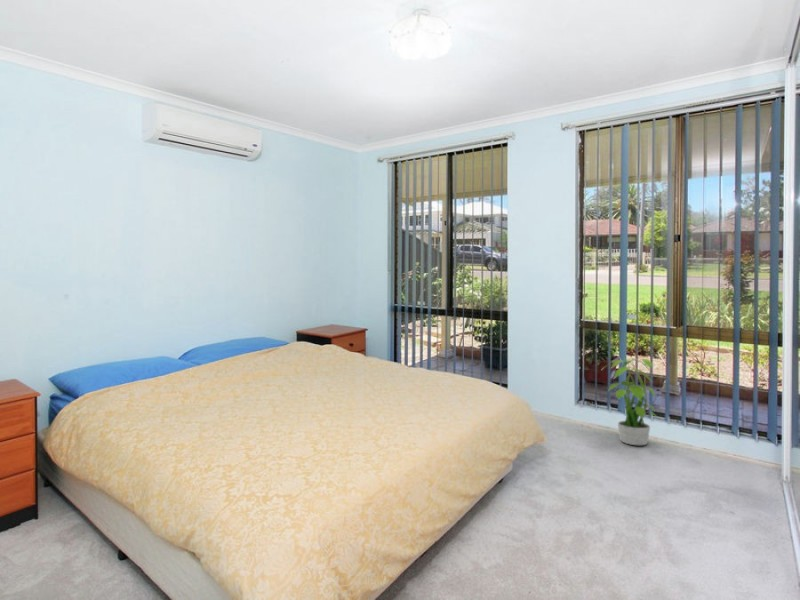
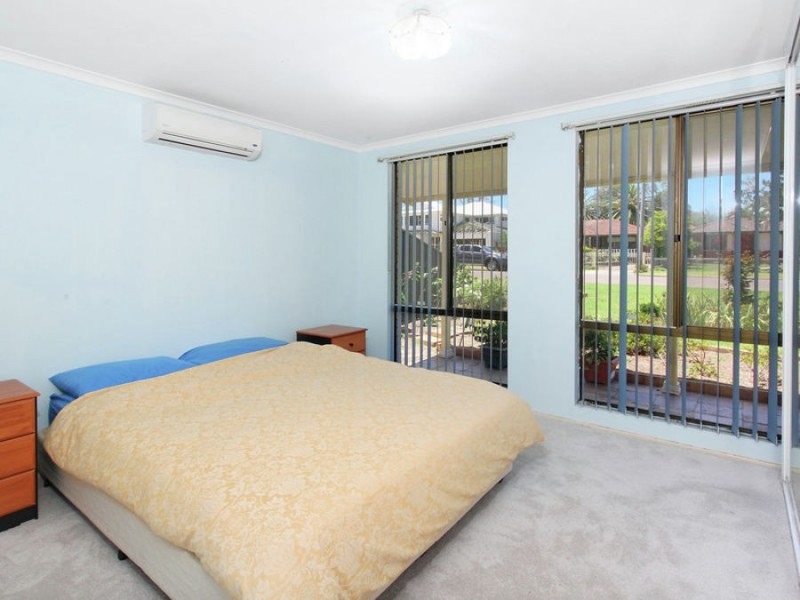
- potted plant (627, 399)
